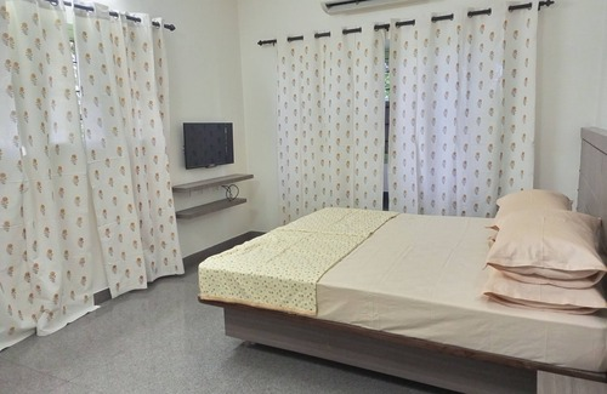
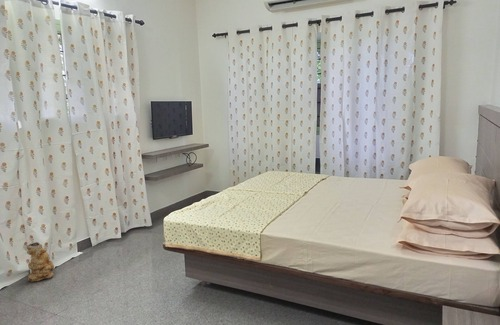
+ vase (40, 259)
